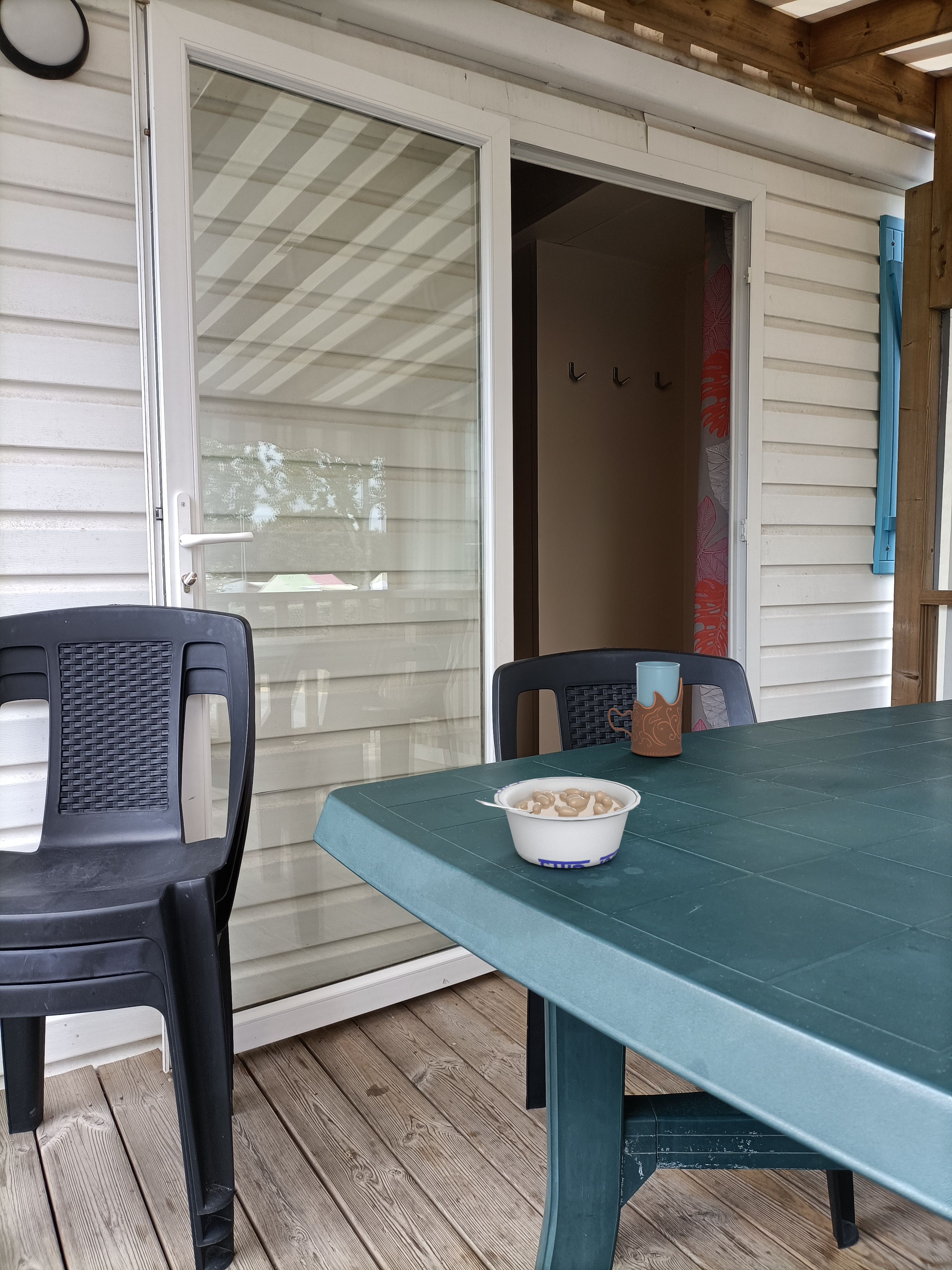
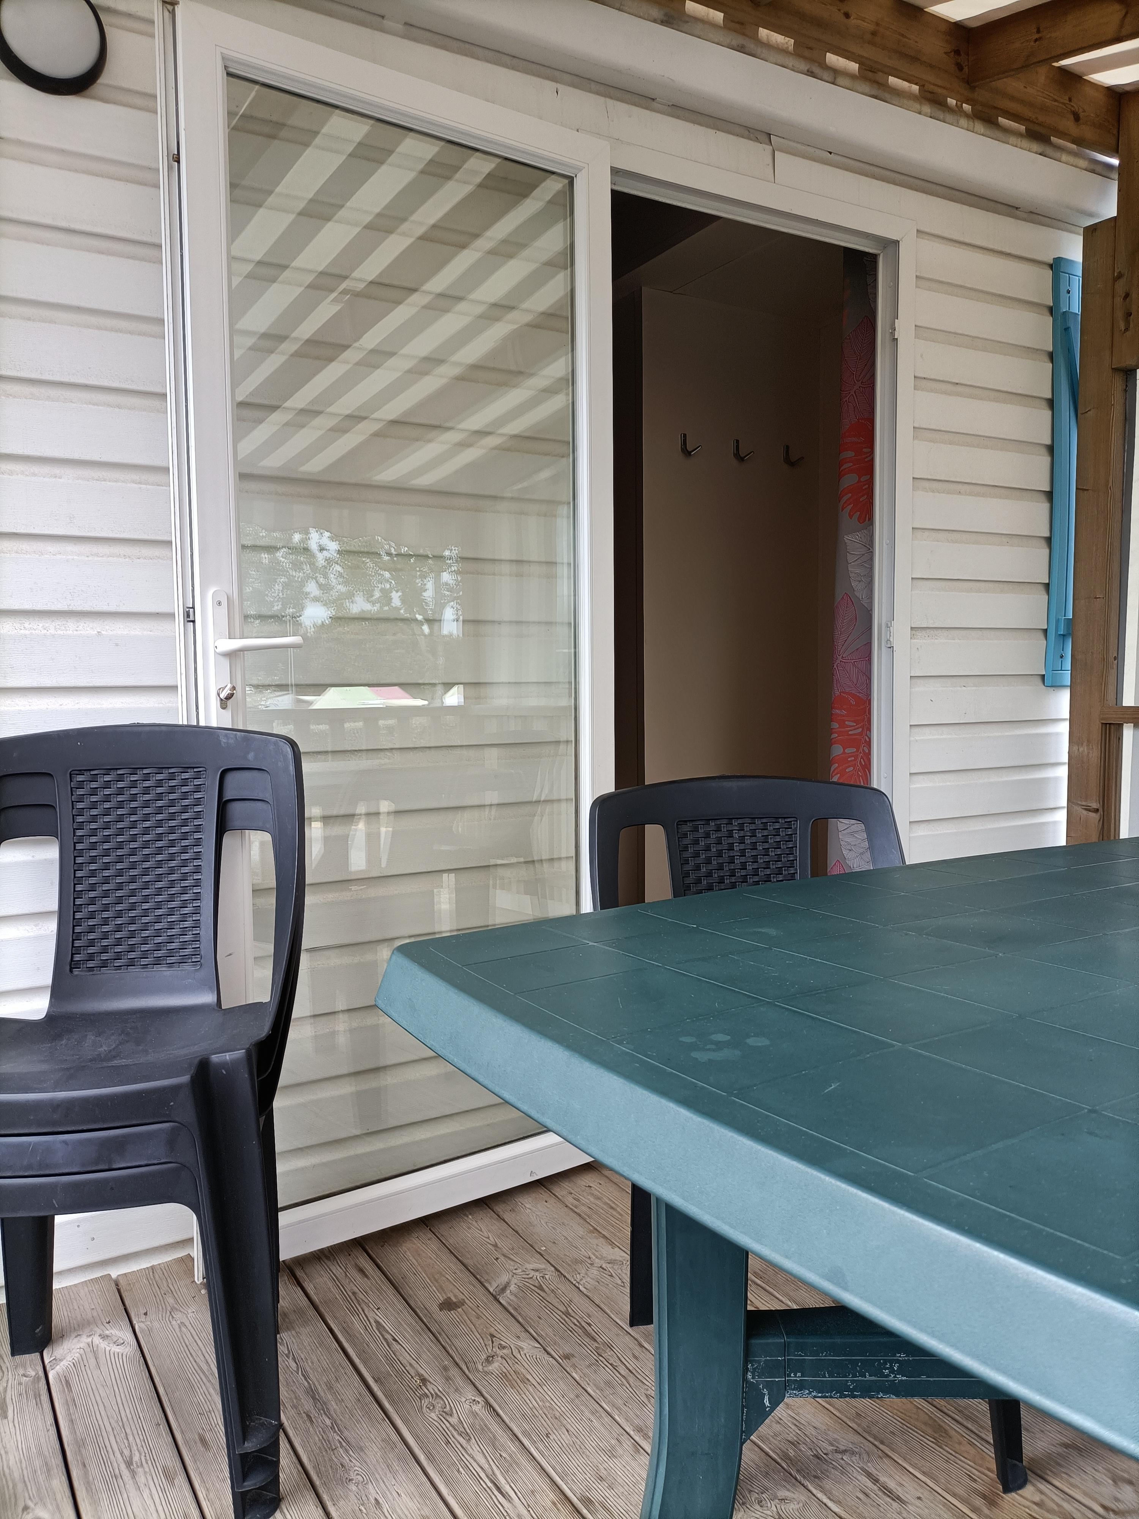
- legume (565, 819)
- drinking glass (645, 708)
